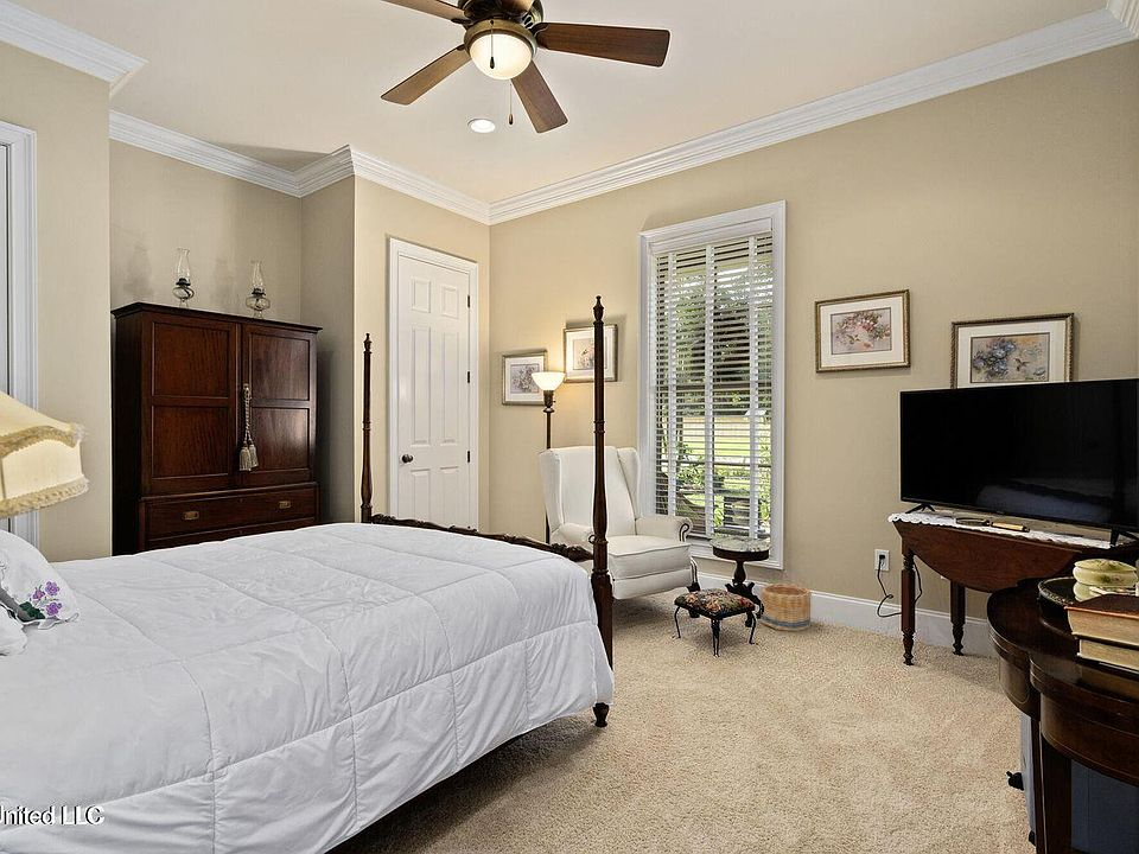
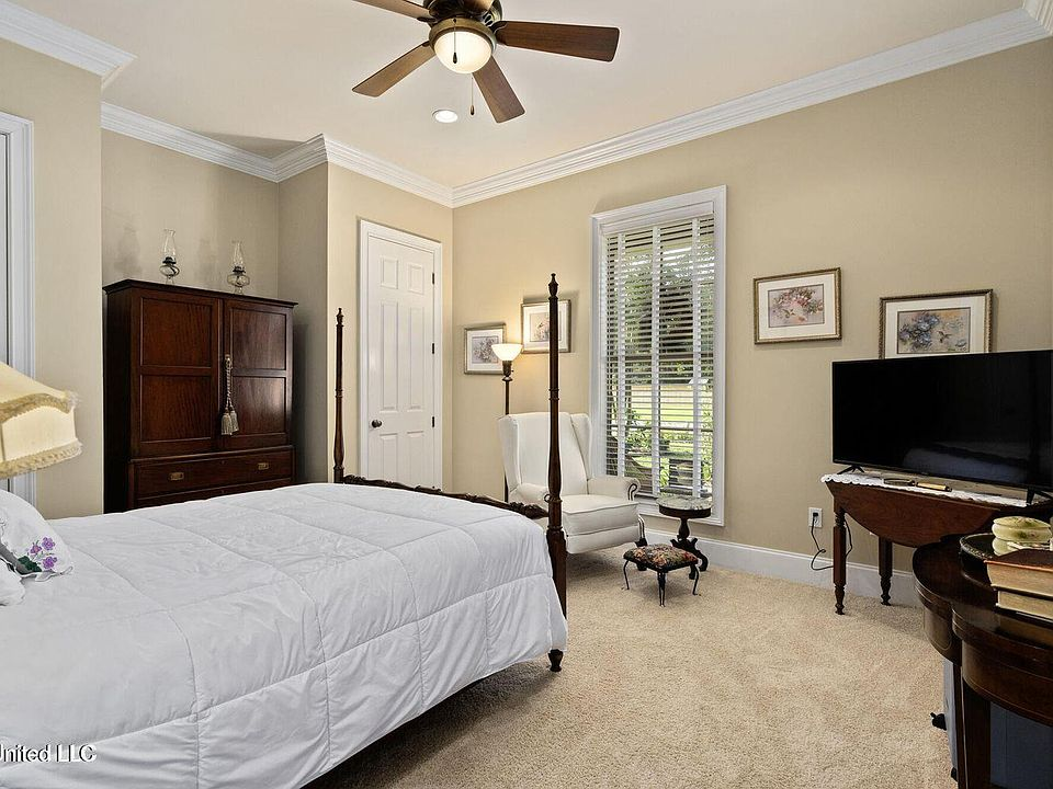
- basket (785, 606)
